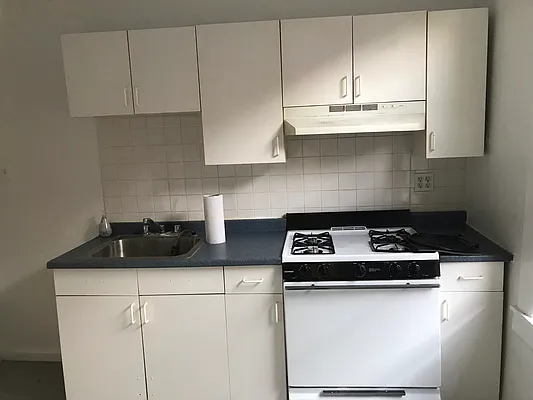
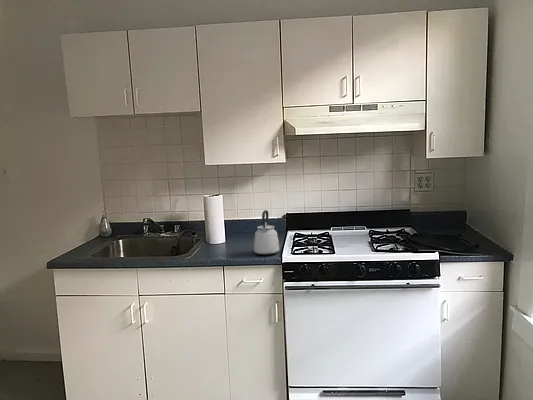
+ kettle (266, 231)
